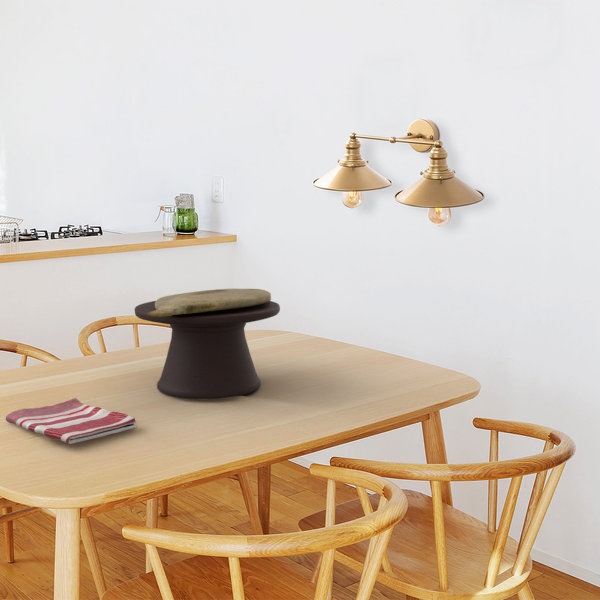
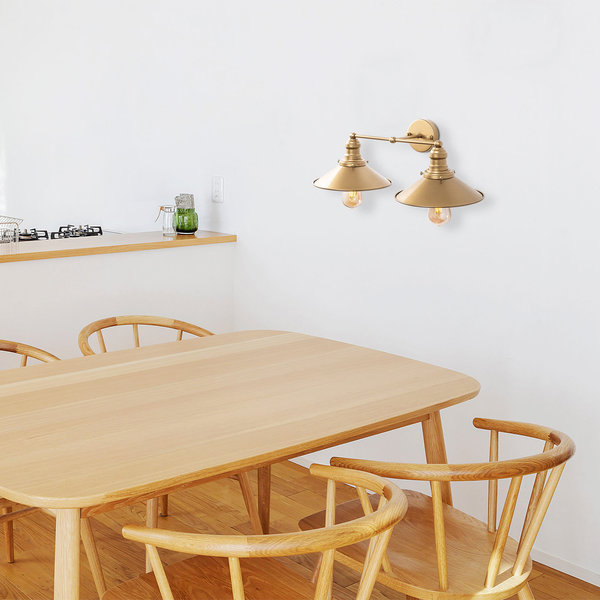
- dish towel (71, 419)
- decorative bowl (202, 341)
